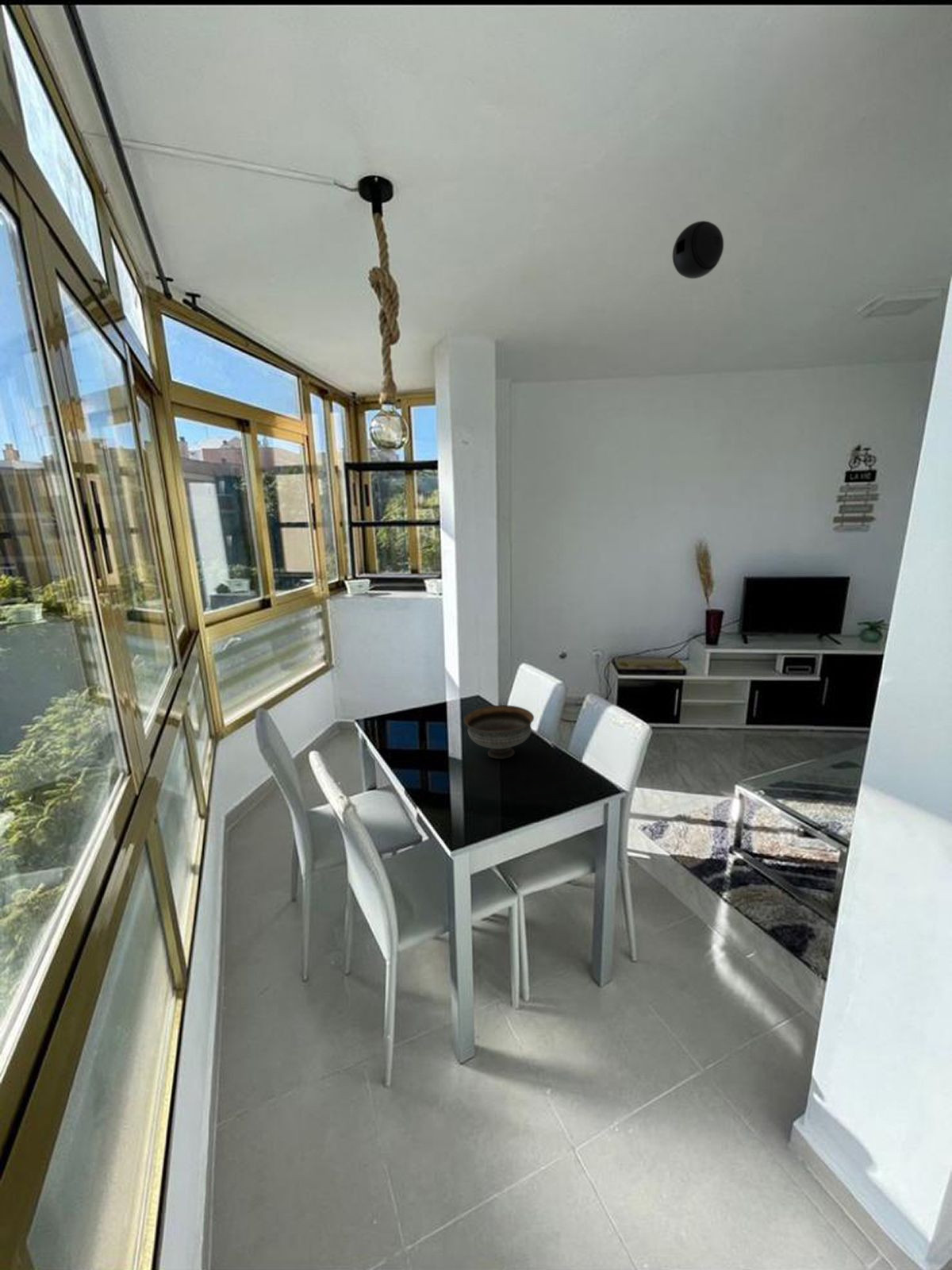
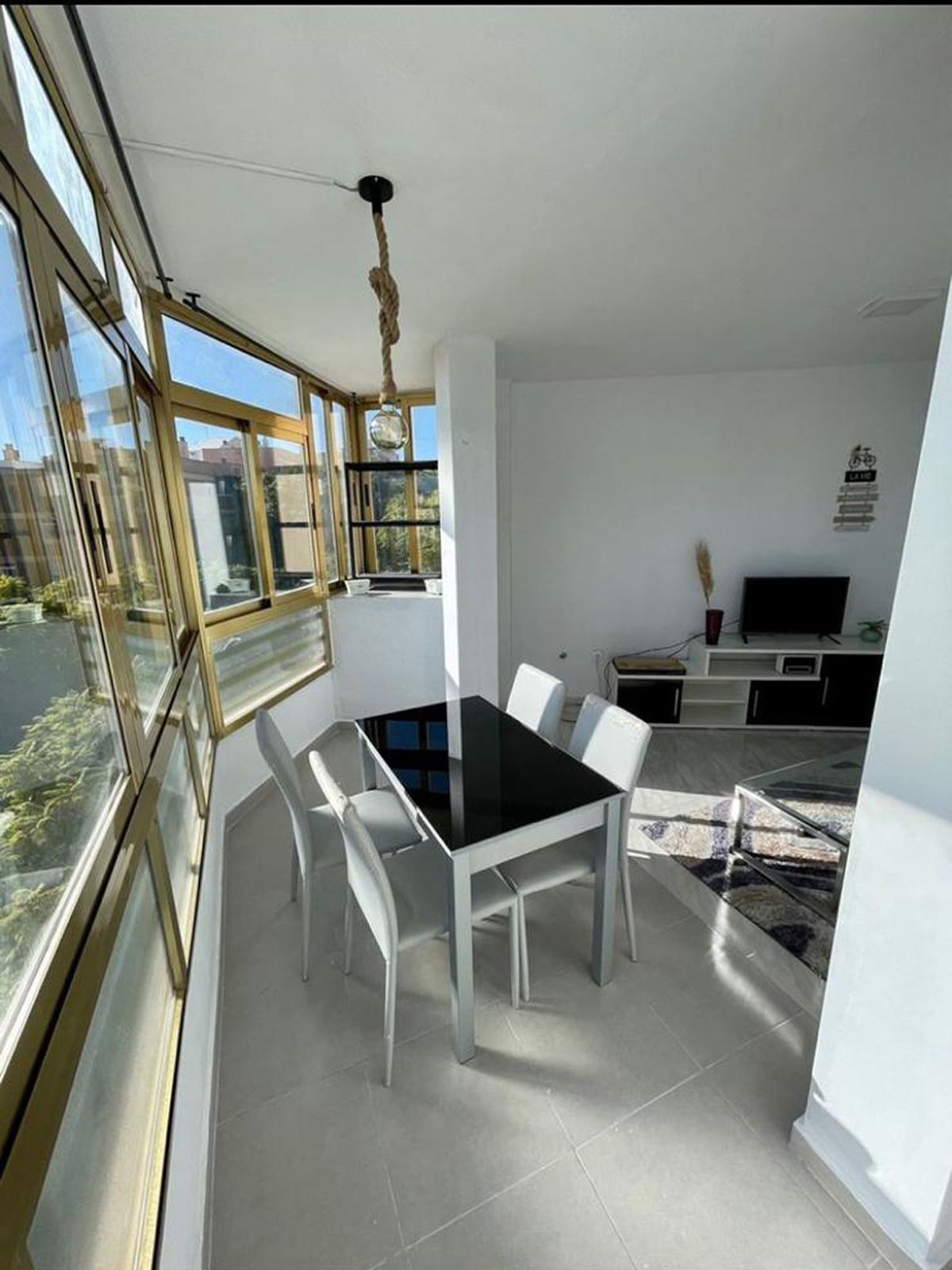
- bowl (499, 735)
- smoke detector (697, 250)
